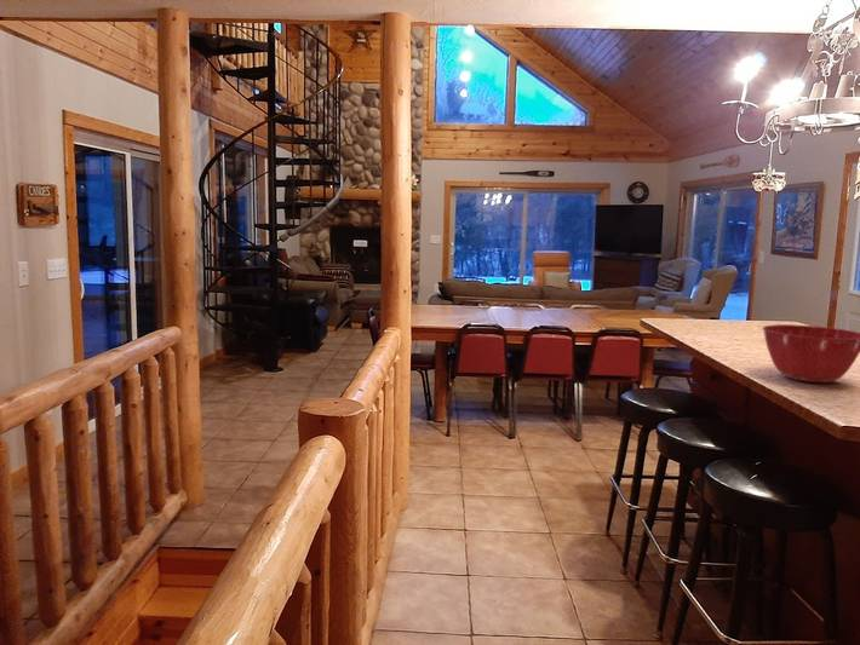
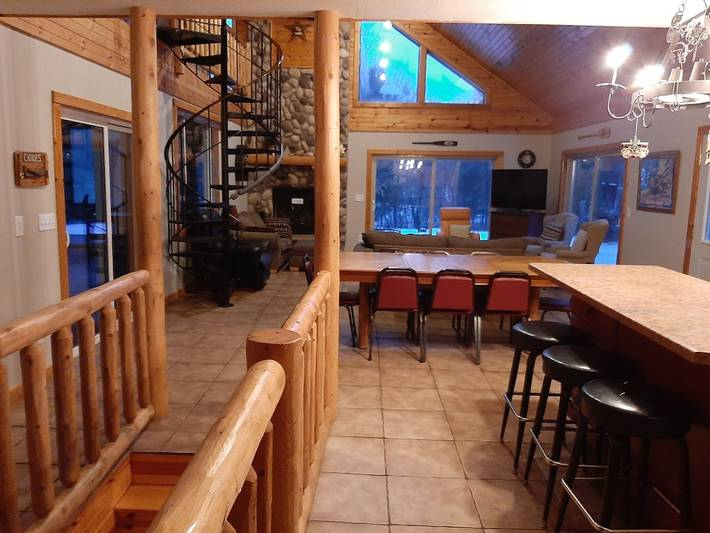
- mixing bowl (810, 353)
